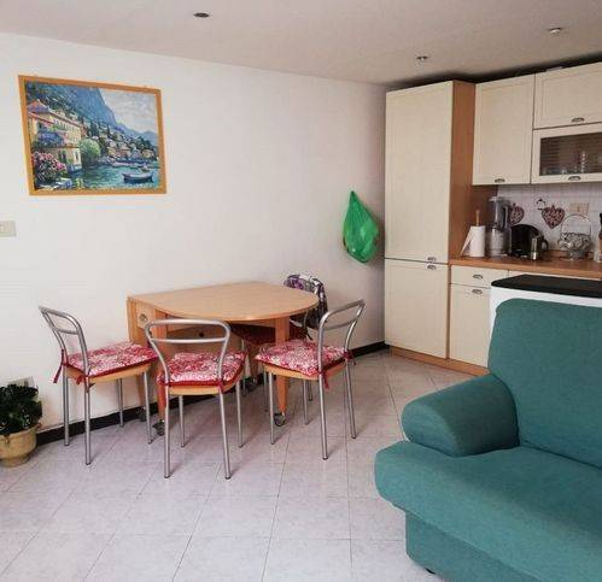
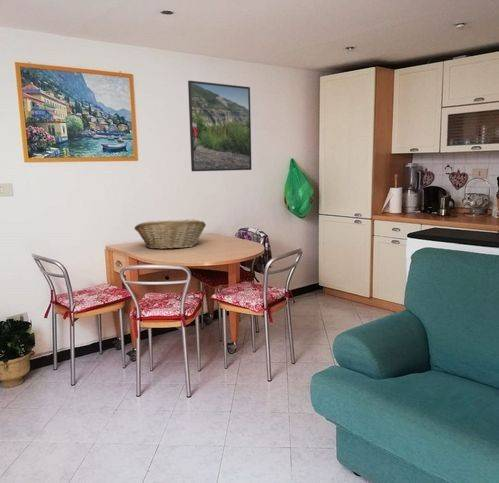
+ fruit basket (170, 232)
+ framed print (221, 127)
